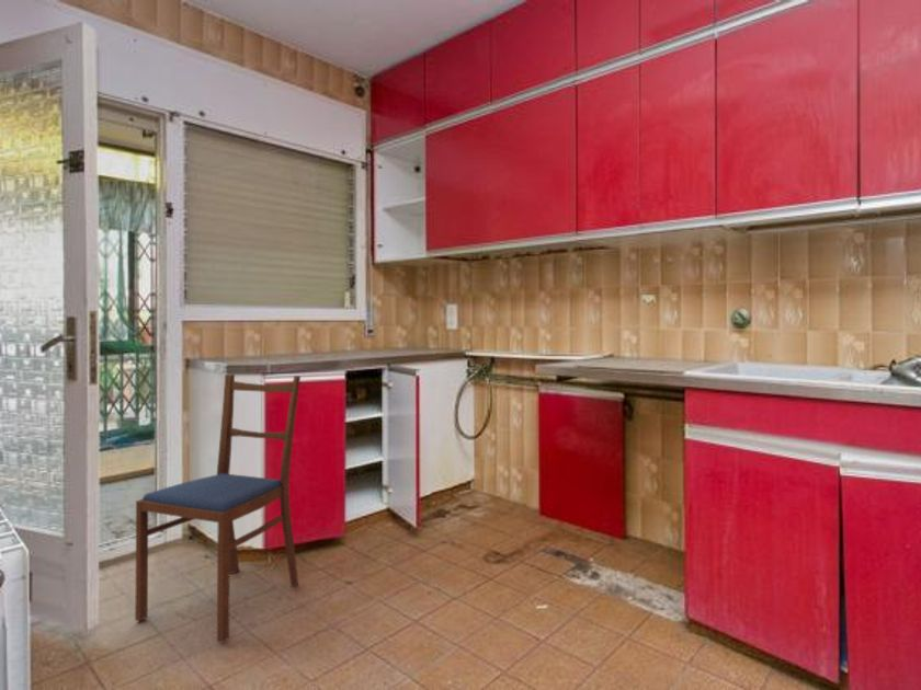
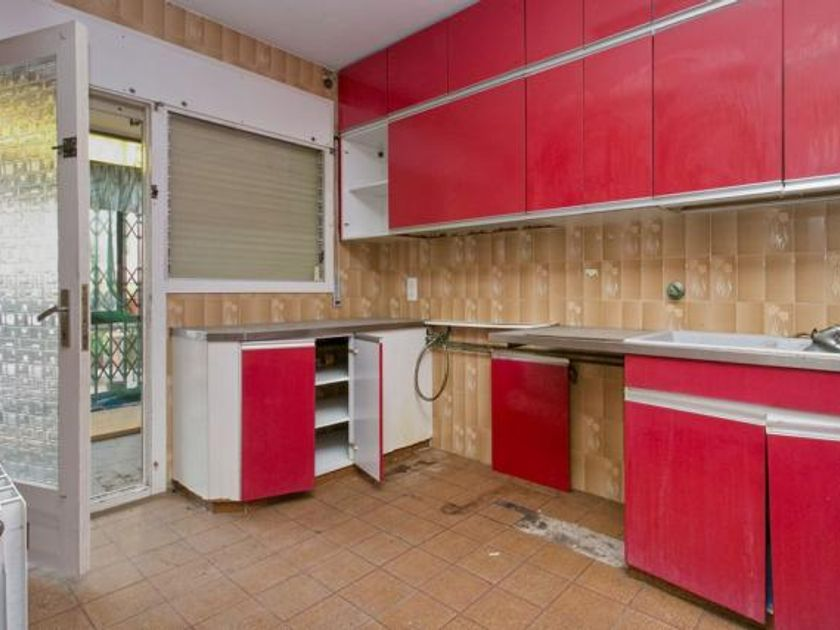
- dining chair (223, 491)
